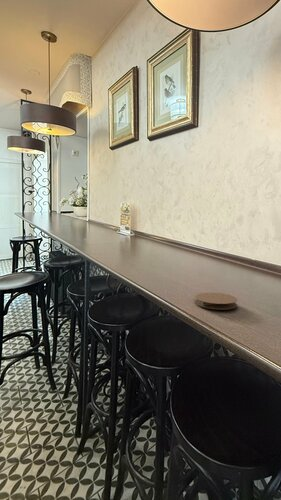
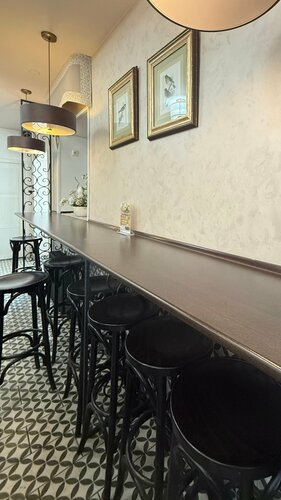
- coaster (215, 300)
